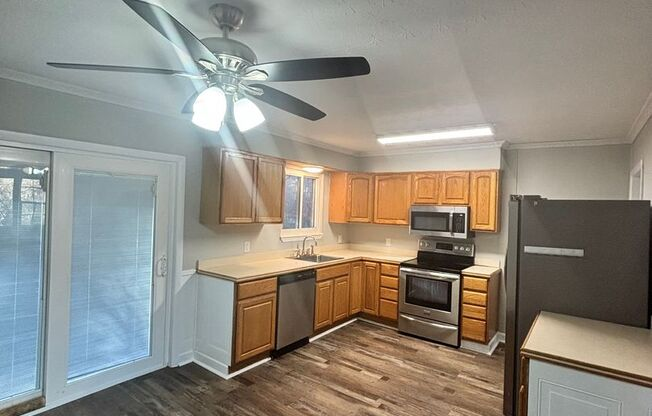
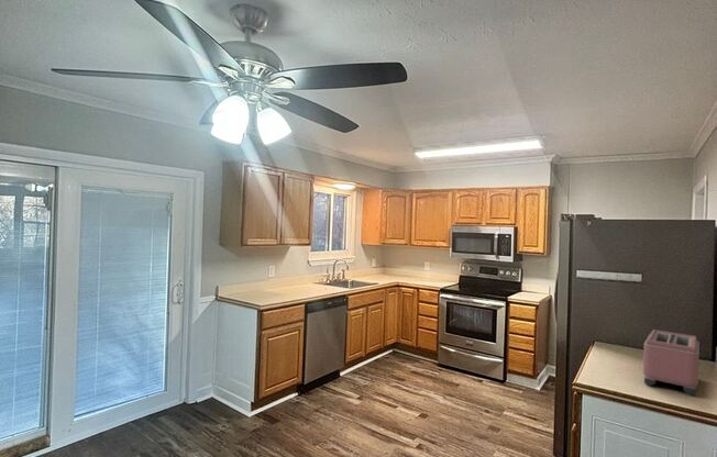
+ toaster (672, 358)
